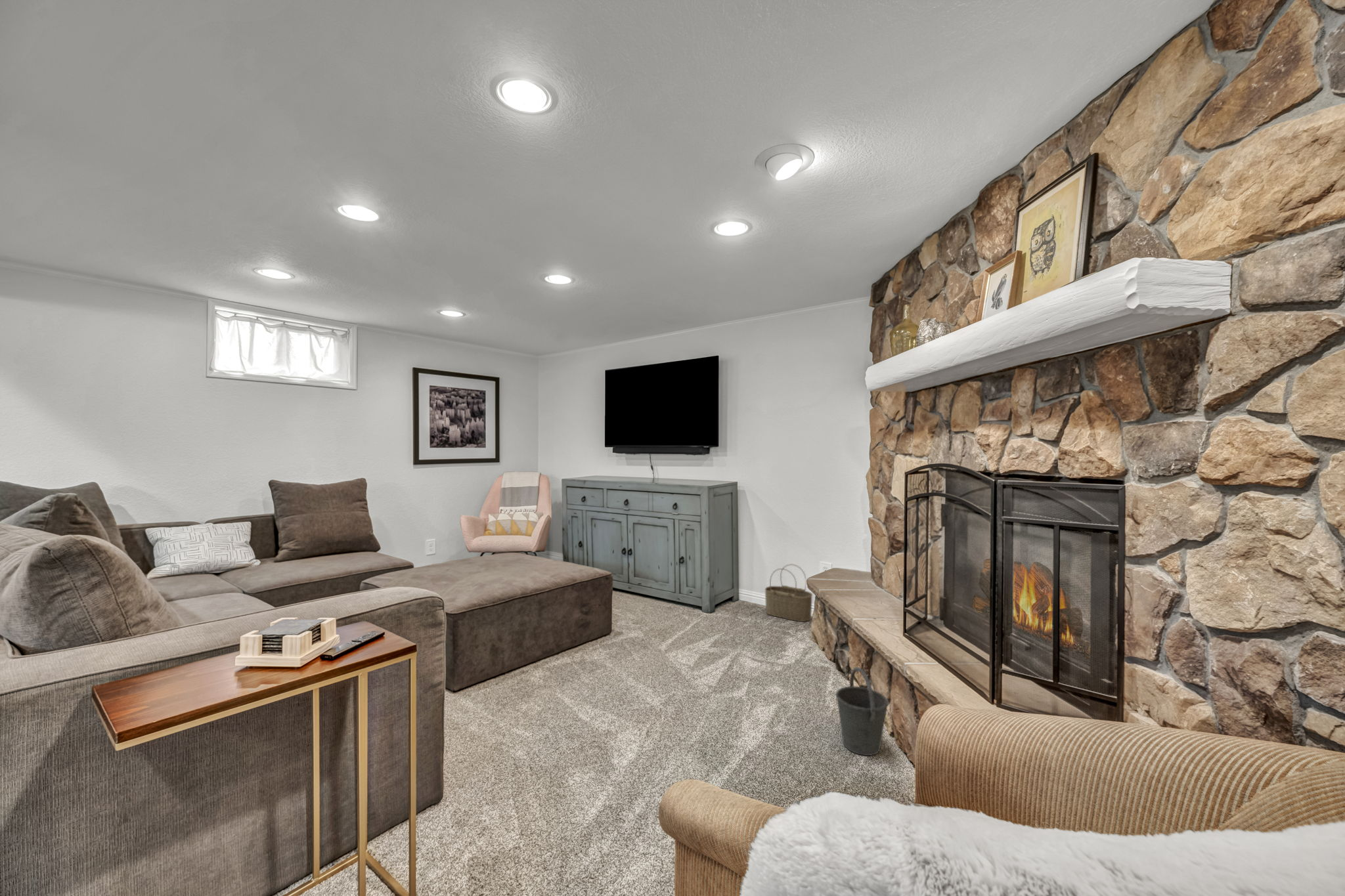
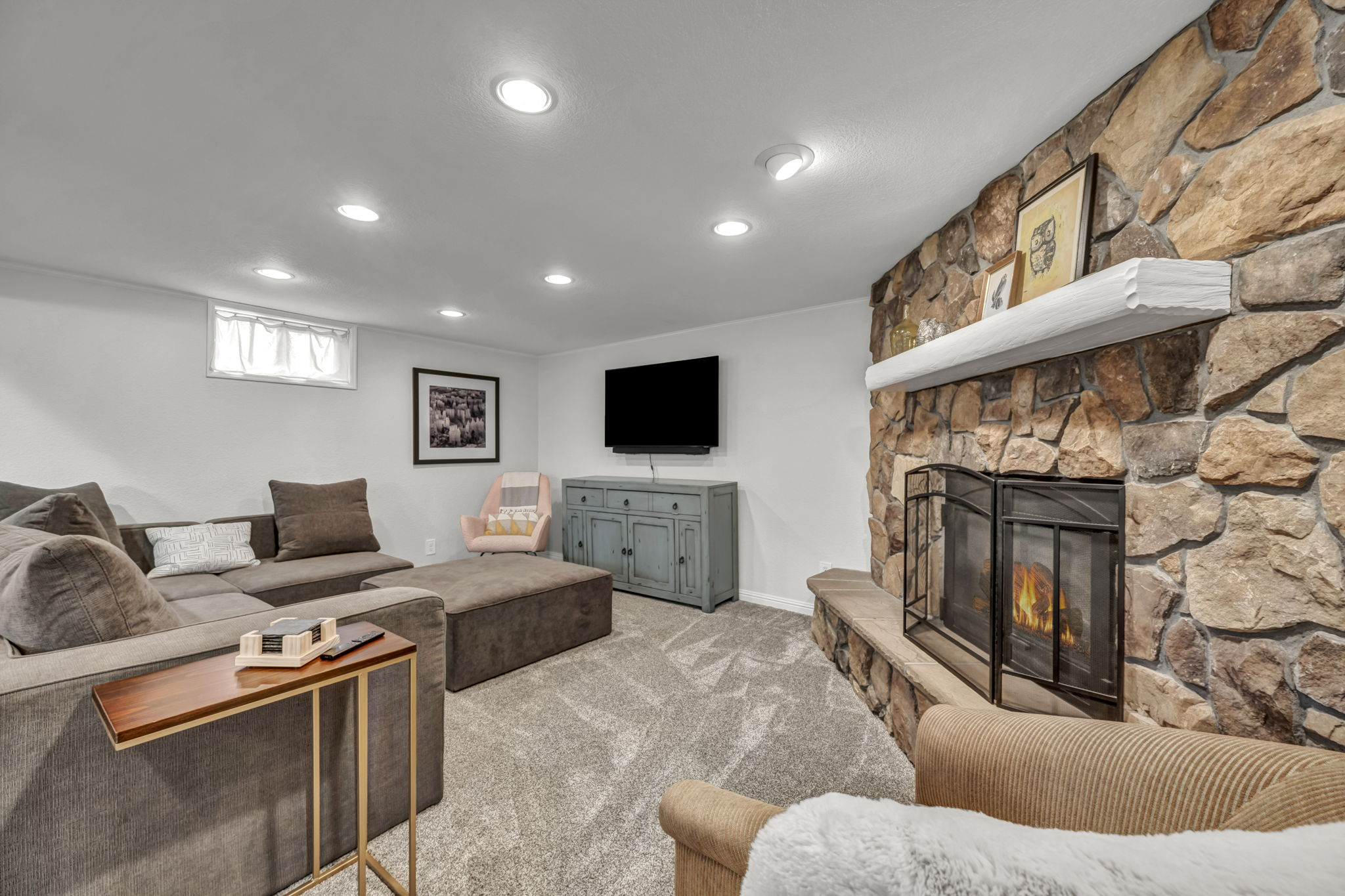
- wicker basket (788, 591)
- bucket (861, 707)
